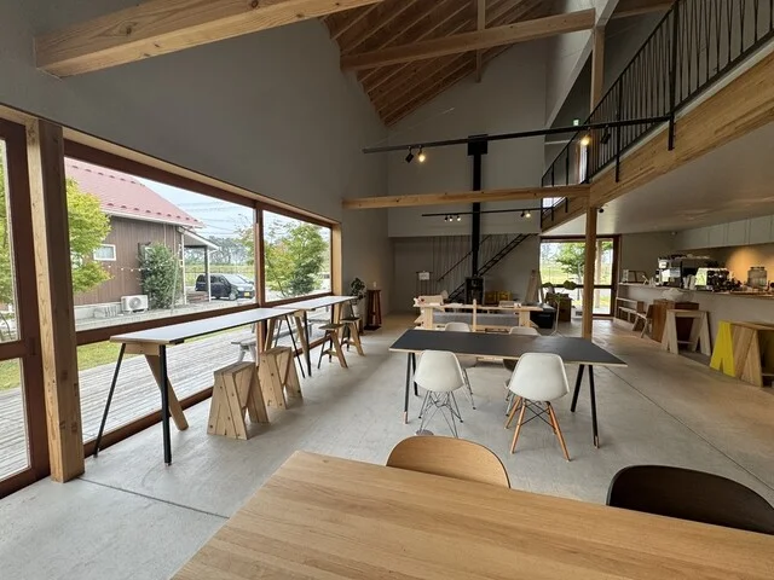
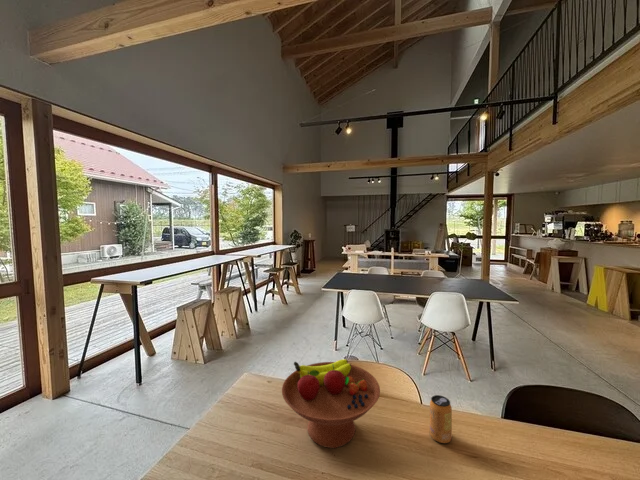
+ beverage can (440, 418)
+ fruit bowl (330, 399)
